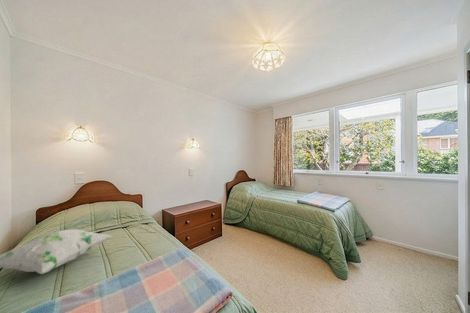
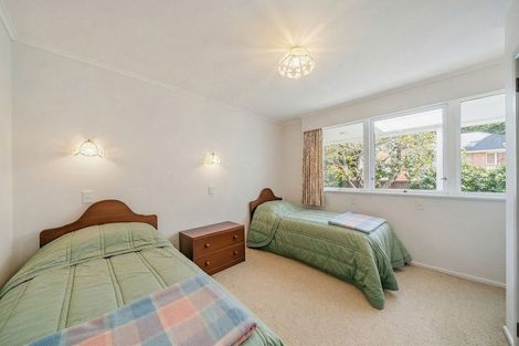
- decorative pillow (57, 247)
